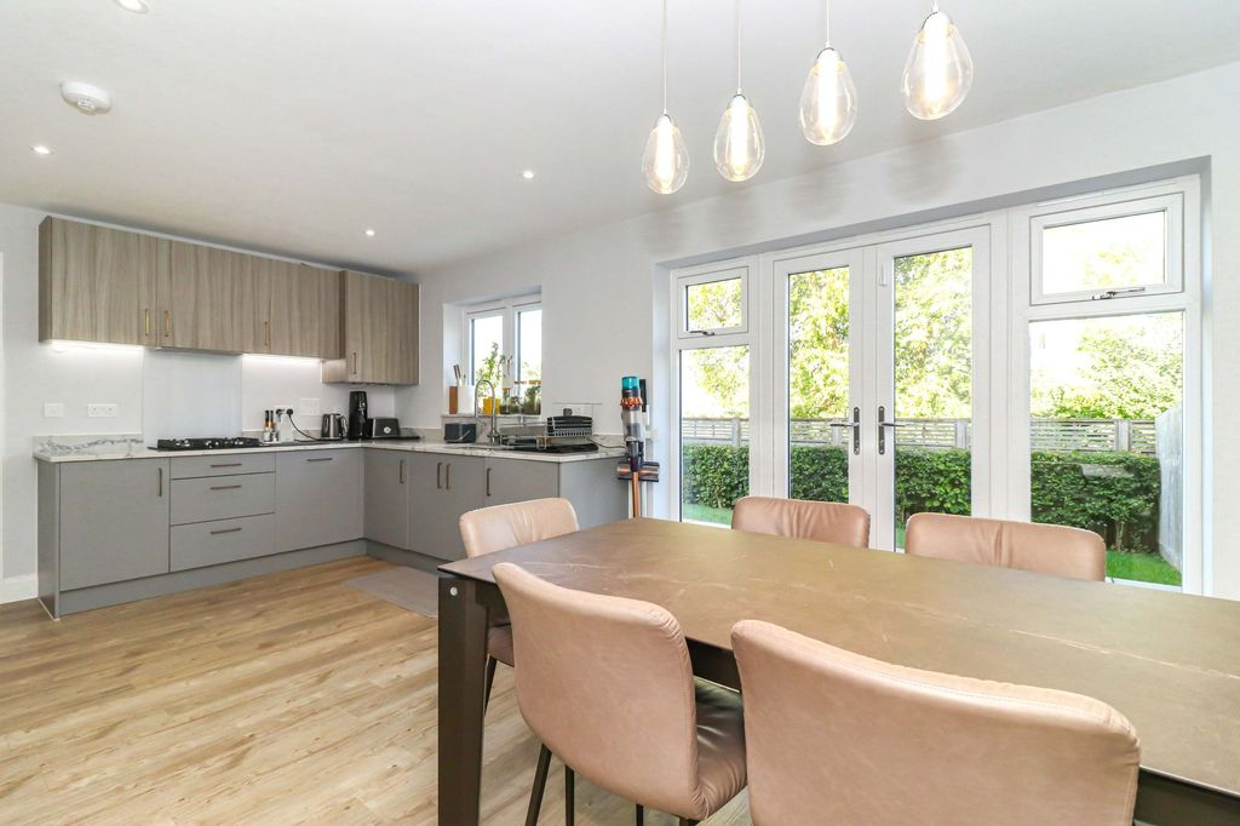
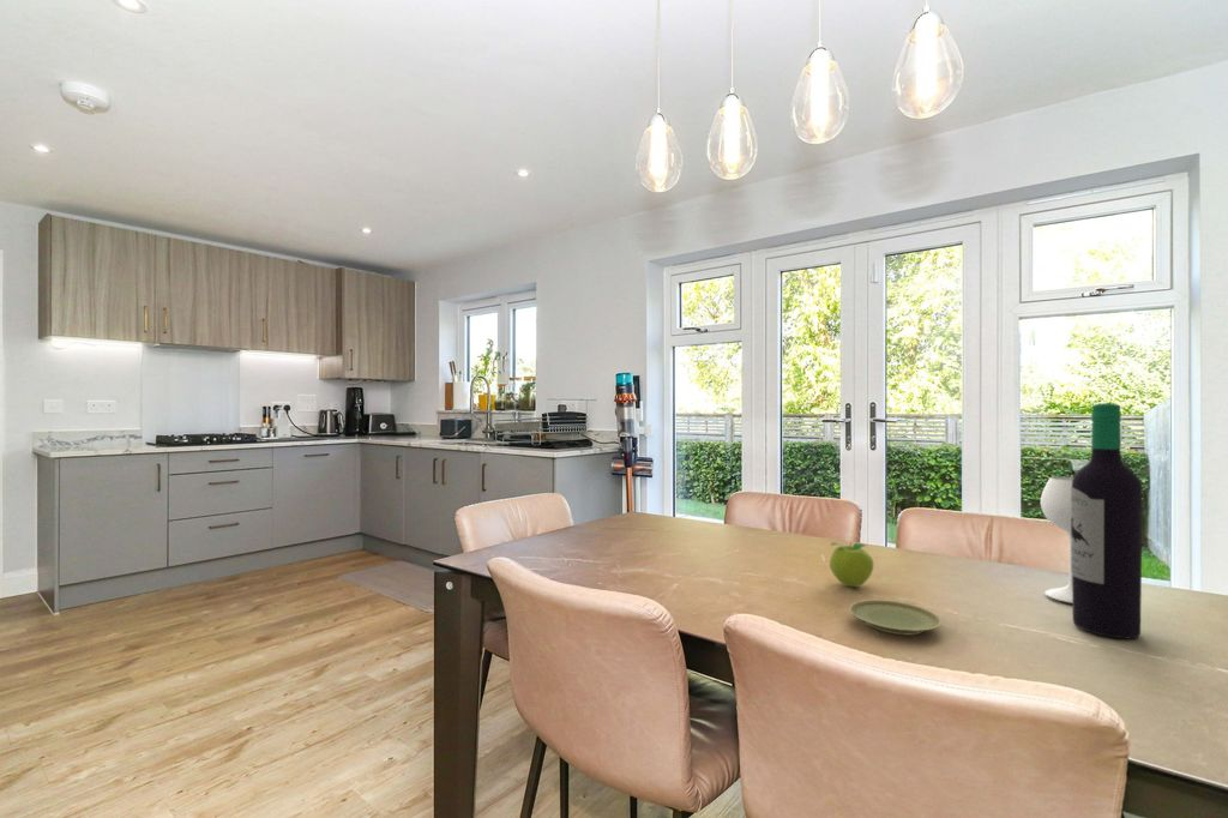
+ wine bottle (1086, 507)
+ fruit (850, 564)
+ plate (893, 619)
